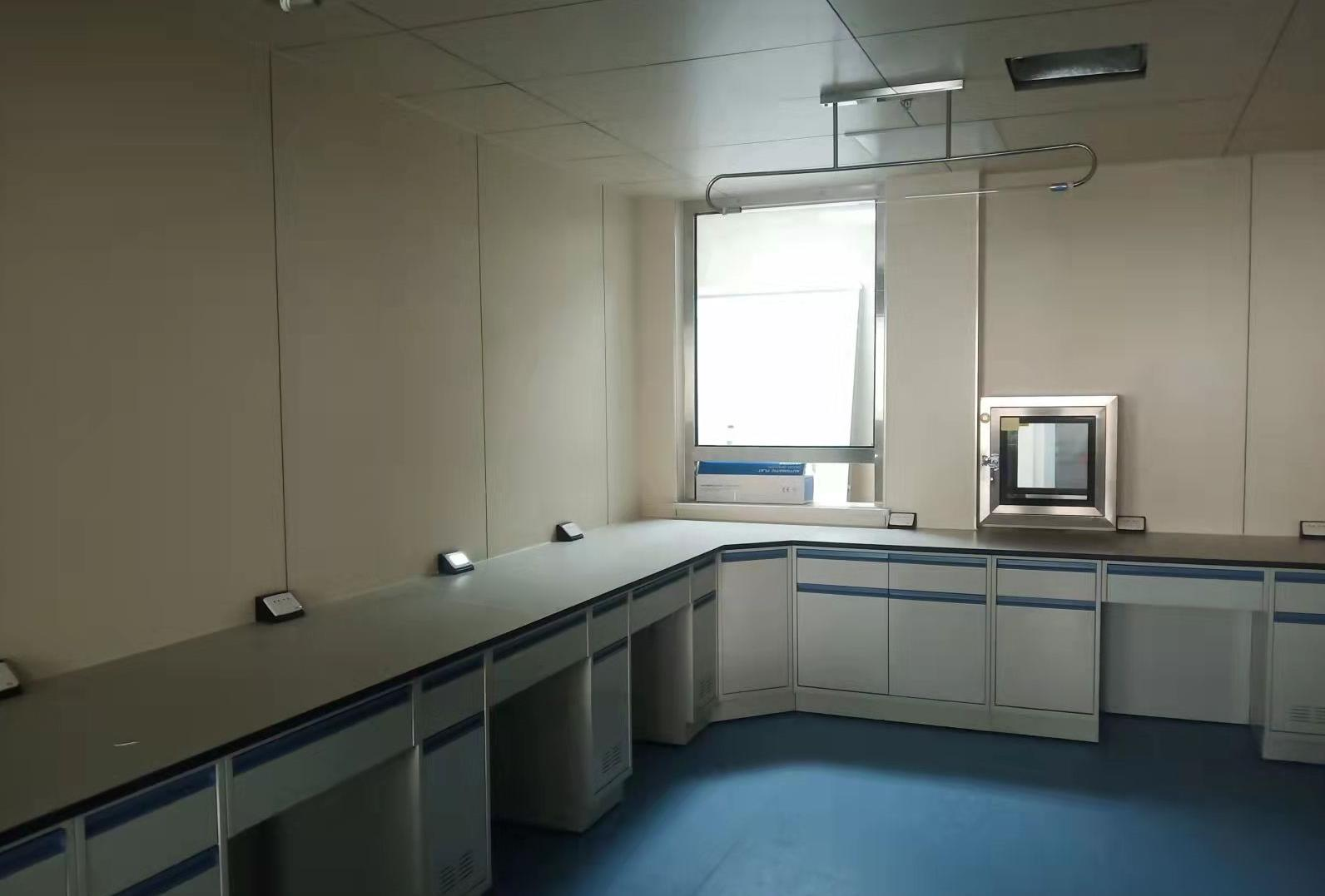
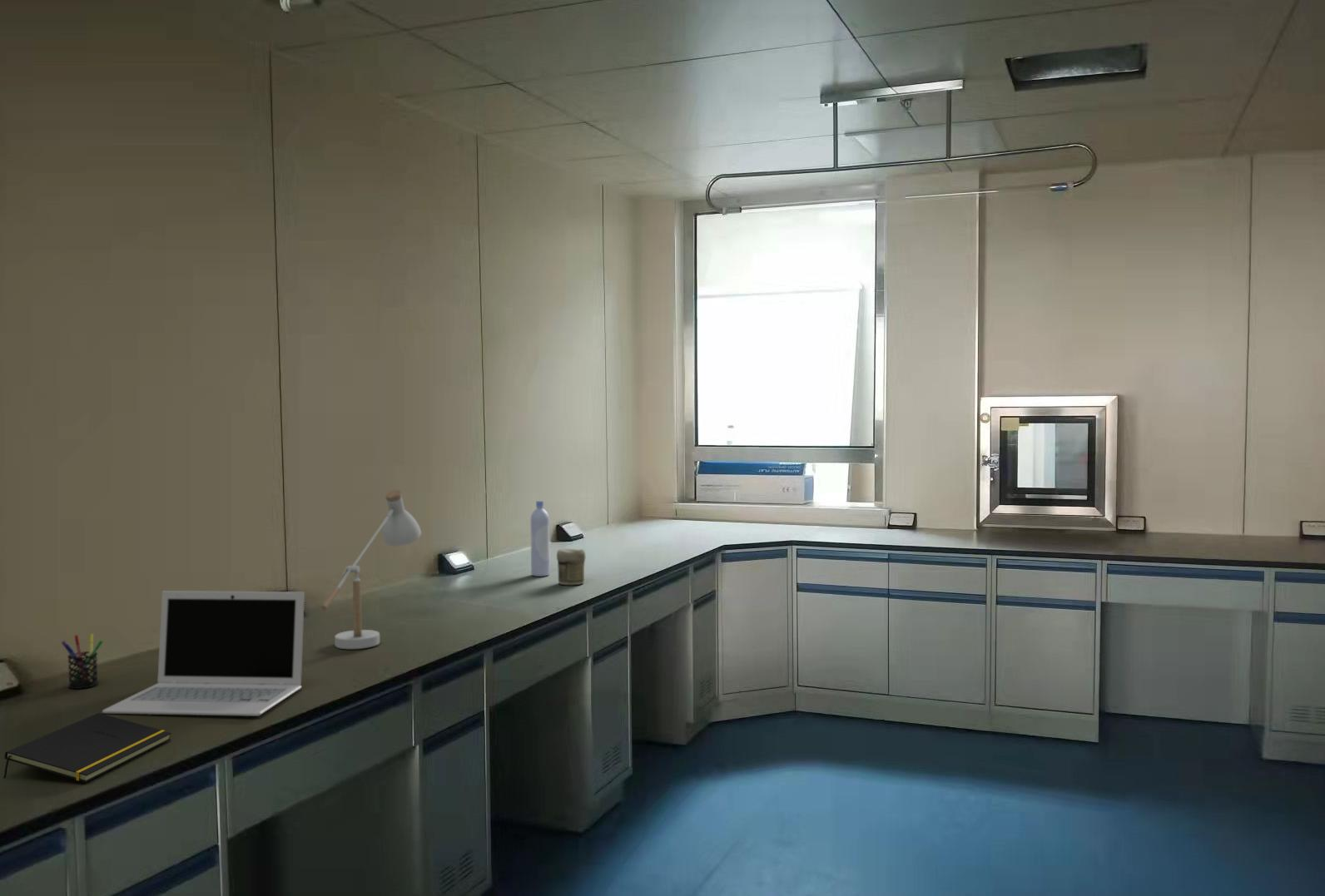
+ laptop (207, 650)
+ bottle (540, 537)
+ pen holder (85, 659)
+ notepad (92, 745)
+ jar (571, 567)
+ desk lamp (360, 568)
